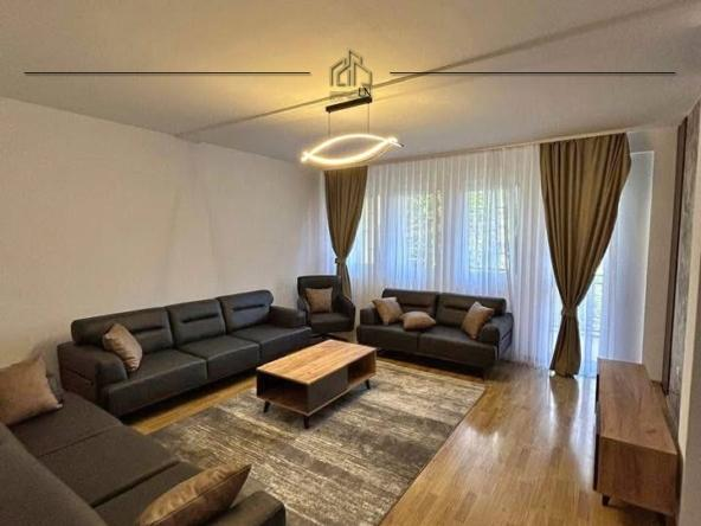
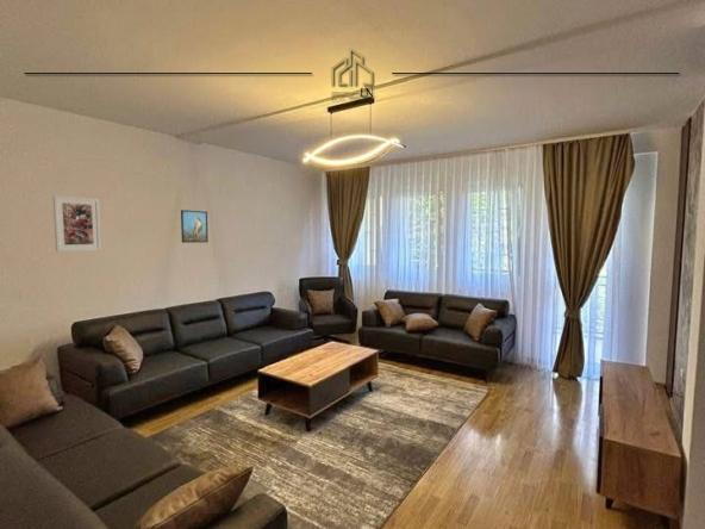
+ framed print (194, 226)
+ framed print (77, 224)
